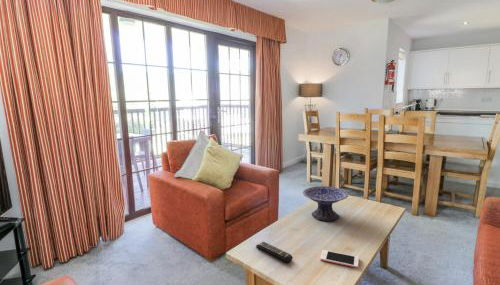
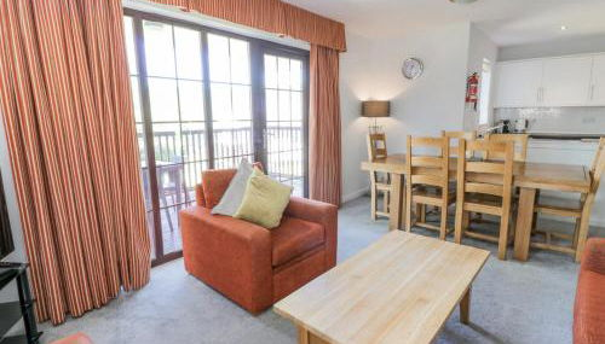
- decorative bowl (324, 203)
- remote control (273, 251)
- cell phone (339, 258)
